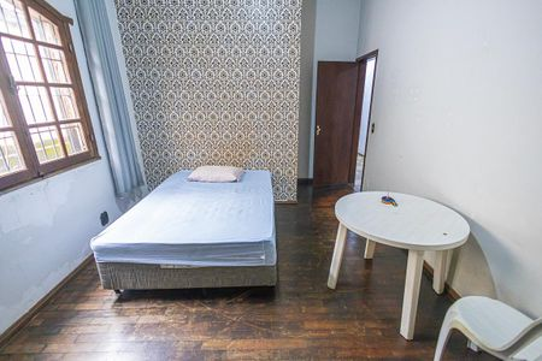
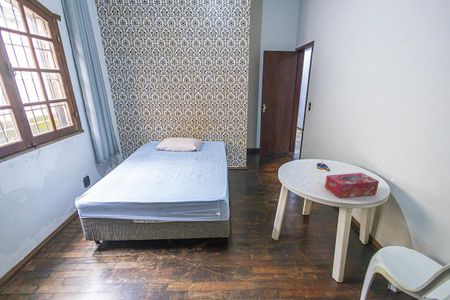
+ tissue box (350, 184)
